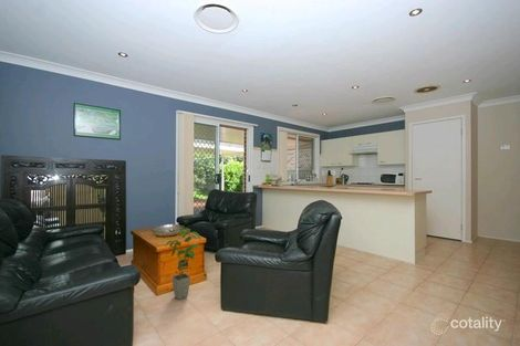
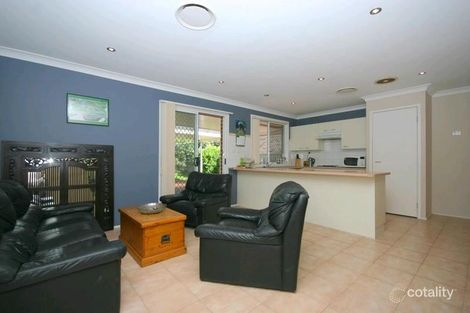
- house plant (185, 260)
